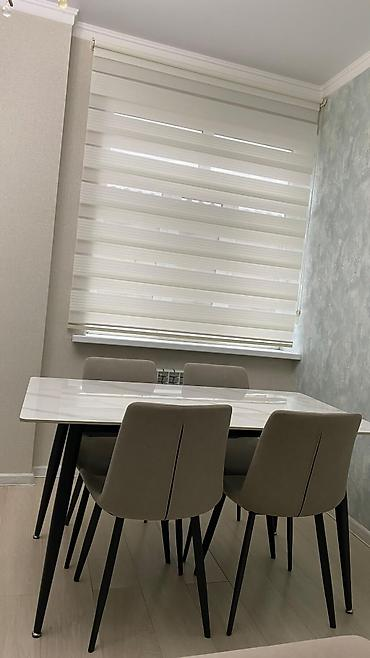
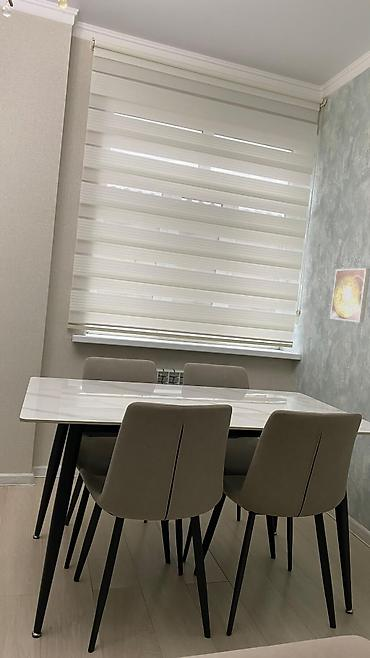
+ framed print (349, 294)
